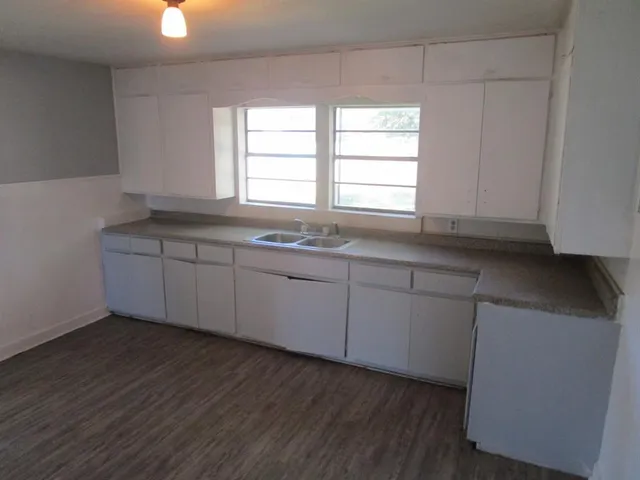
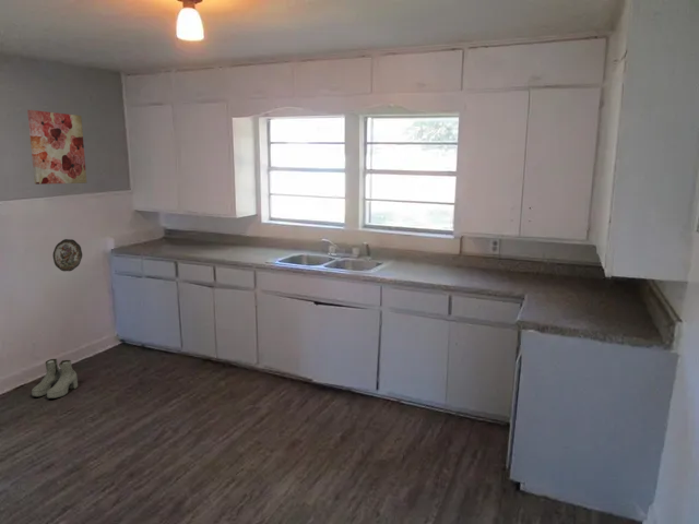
+ boots (55, 377)
+ decorative plate (67, 254)
+ wall art (58, 148)
